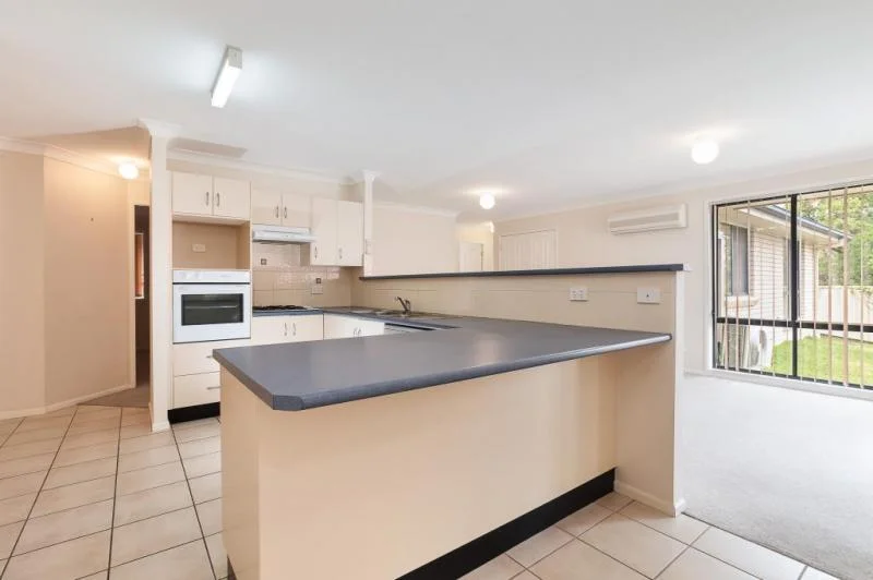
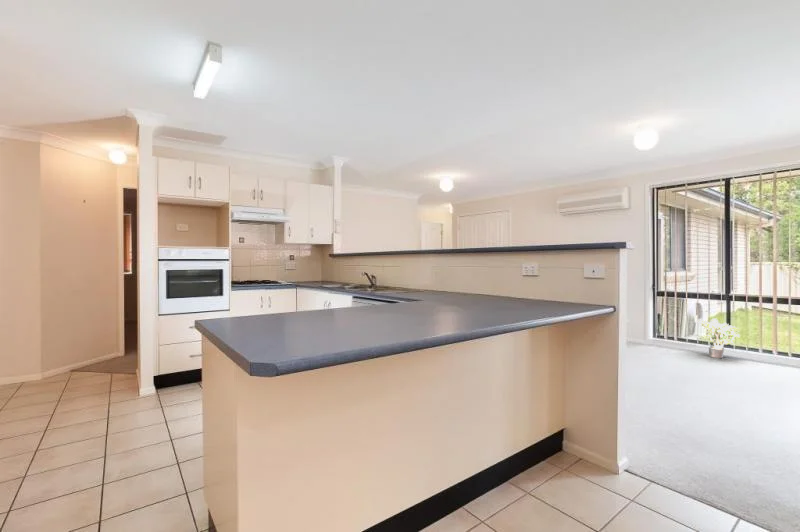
+ potted plant (716, 337)
